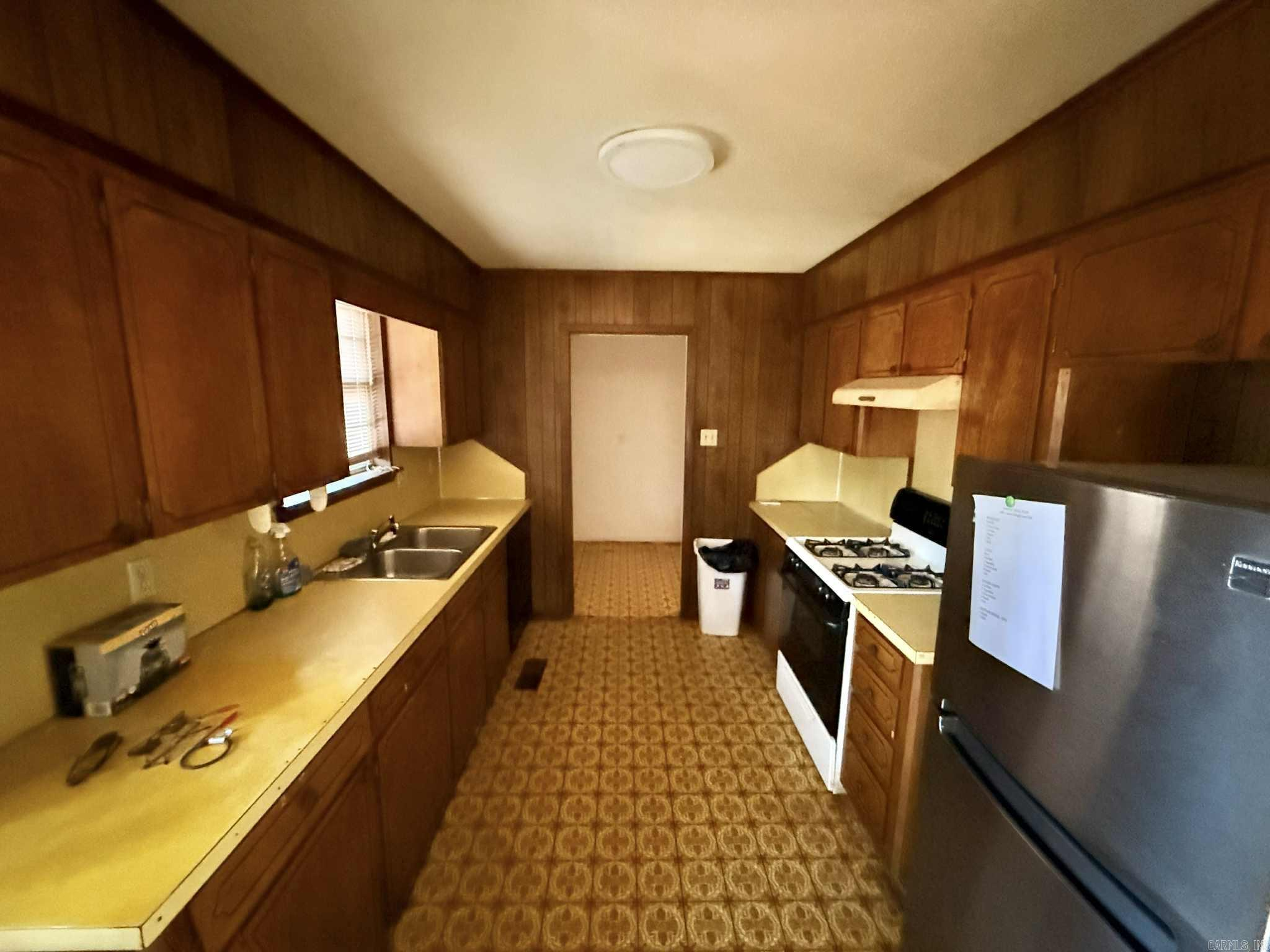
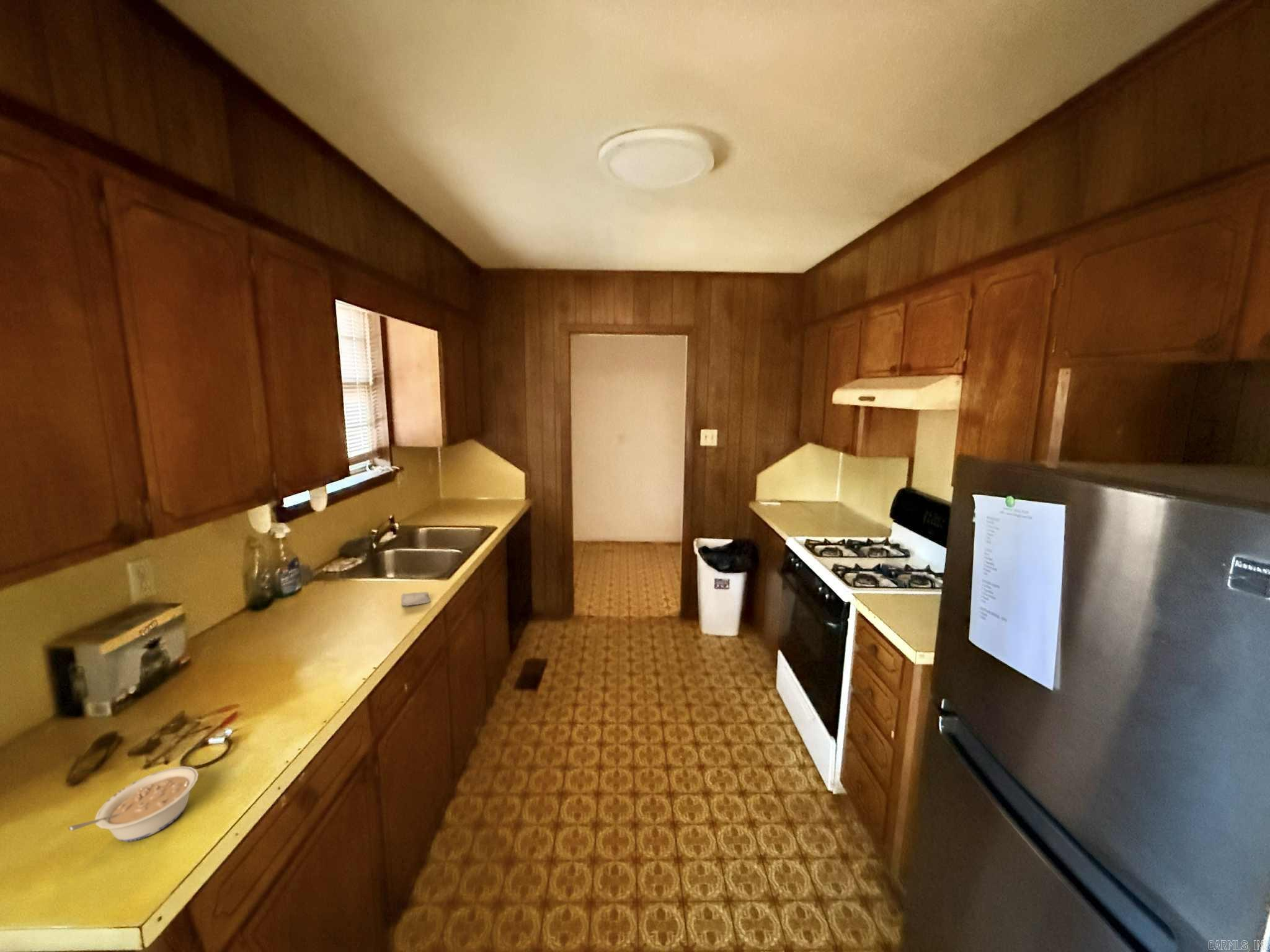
+ soap bar (415, 597)
+ legume (148, 807)
